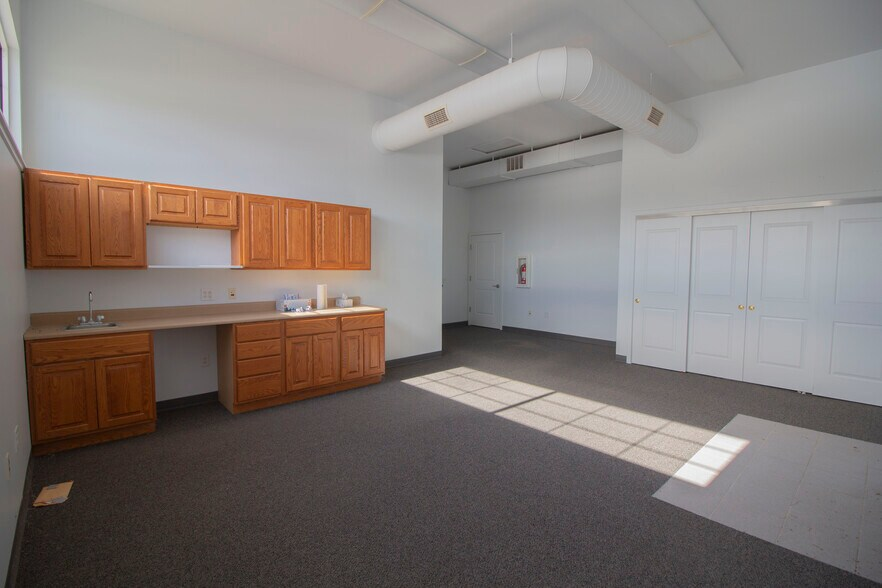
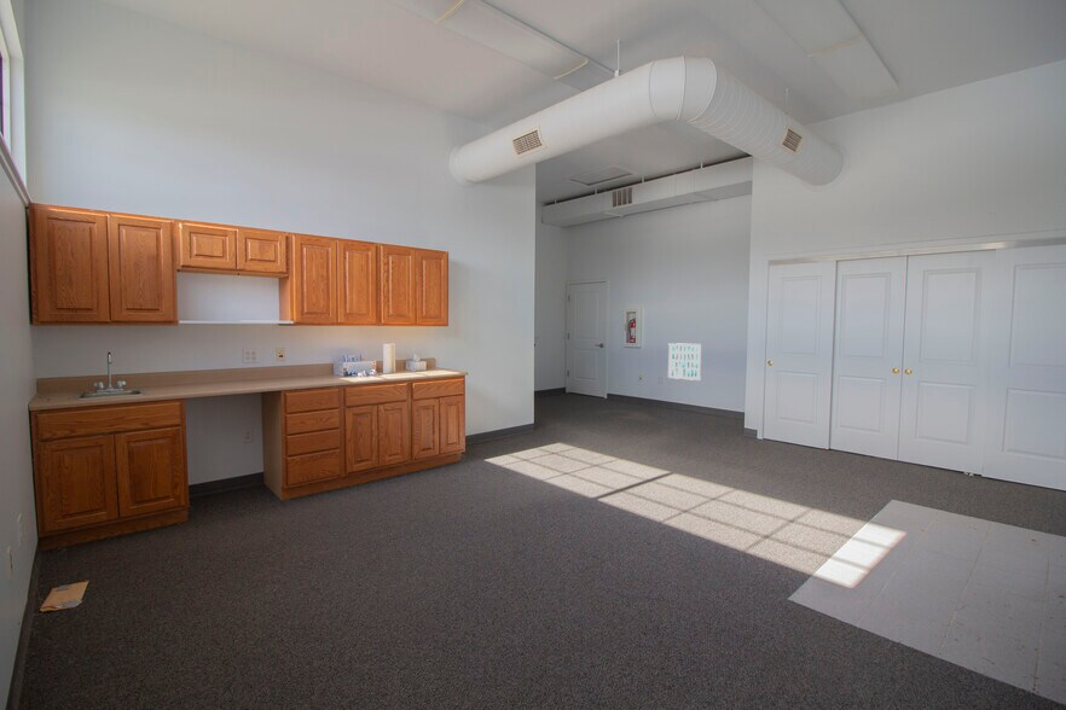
+ wall art (684, 361)
